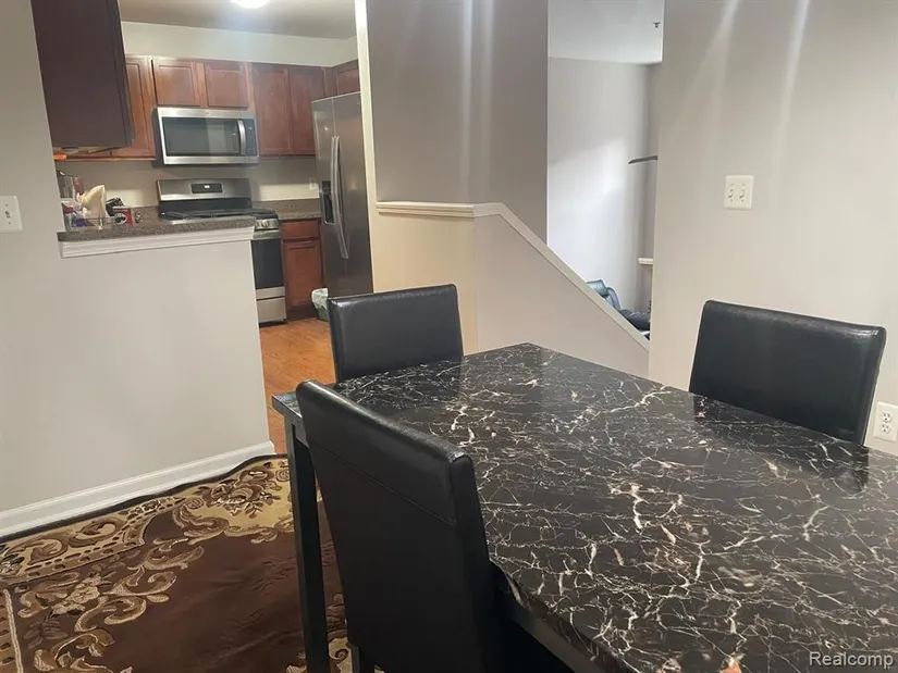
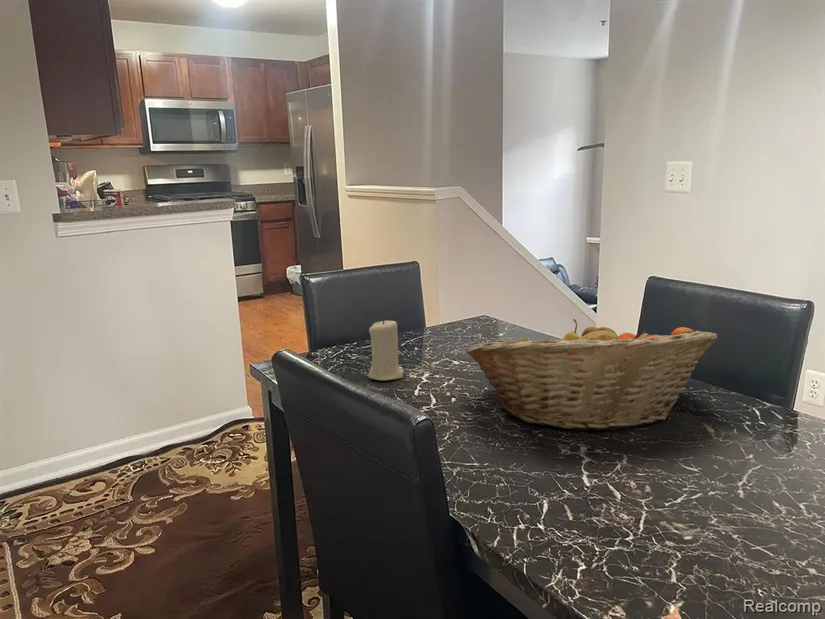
+ candle (385, 347)
+ fruit basket (586, 362)
